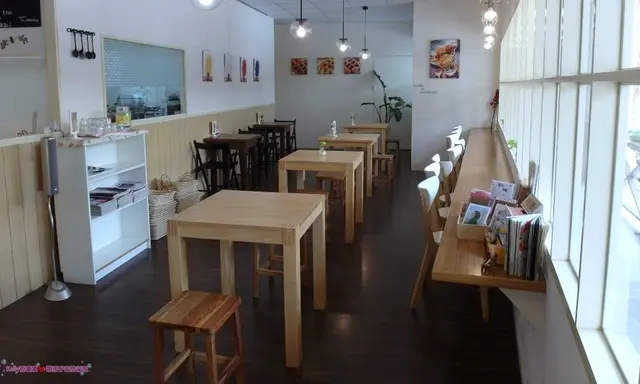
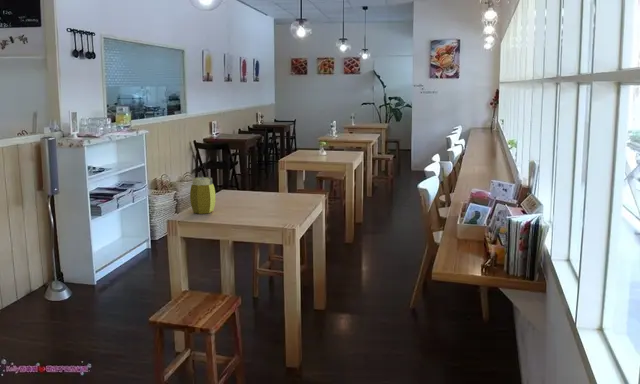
+ jar (202, 195)
